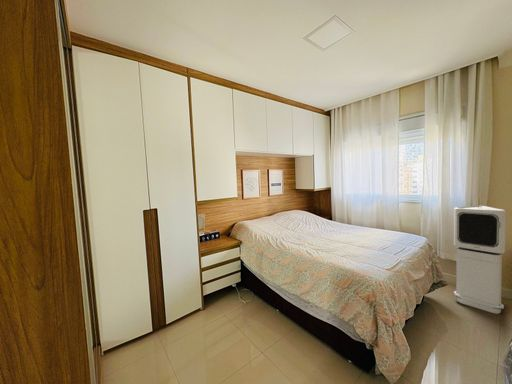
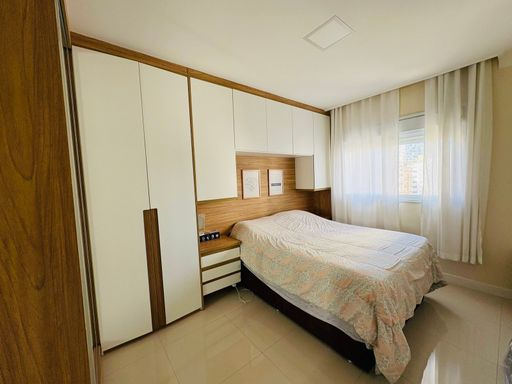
- air purifier (478, 255)
